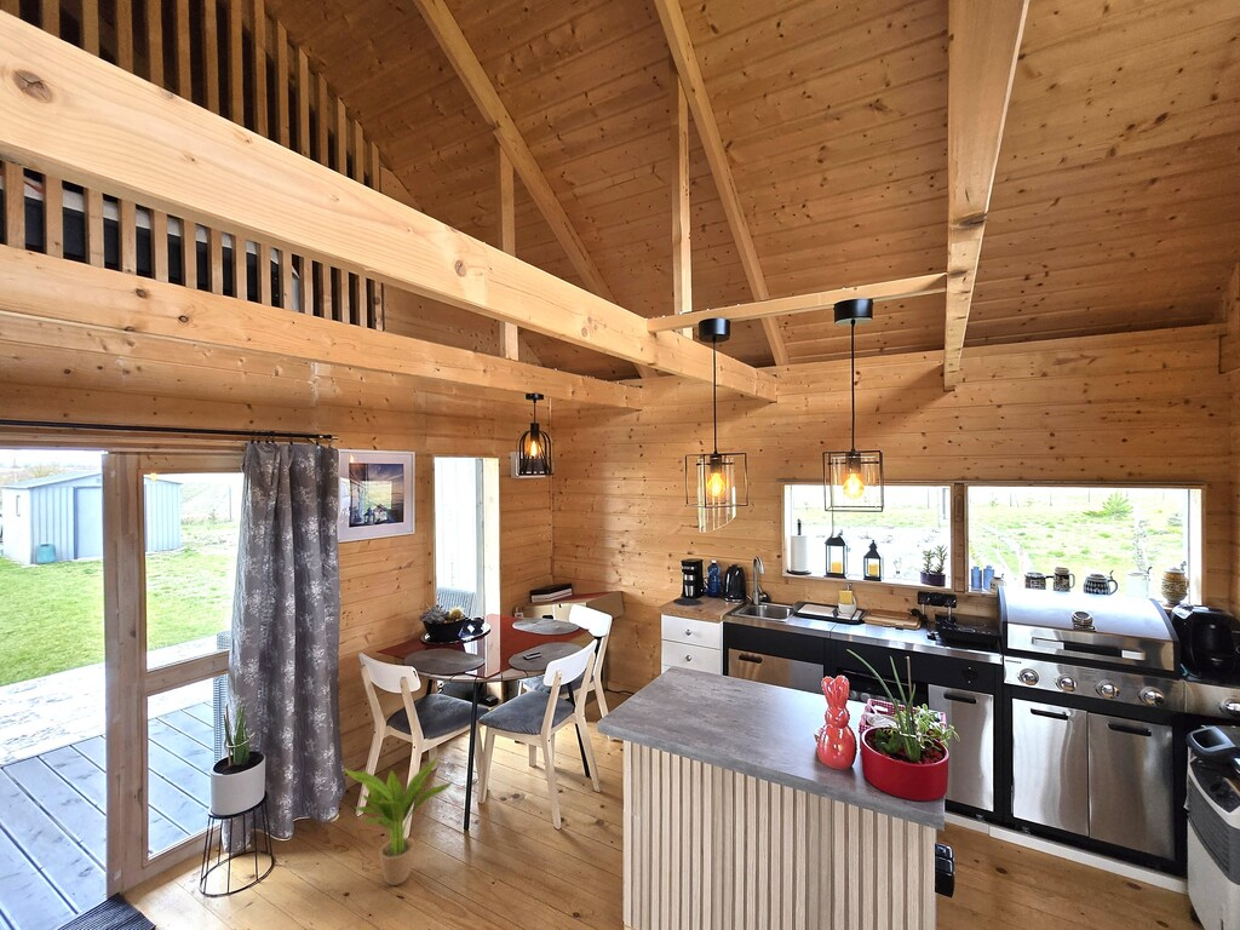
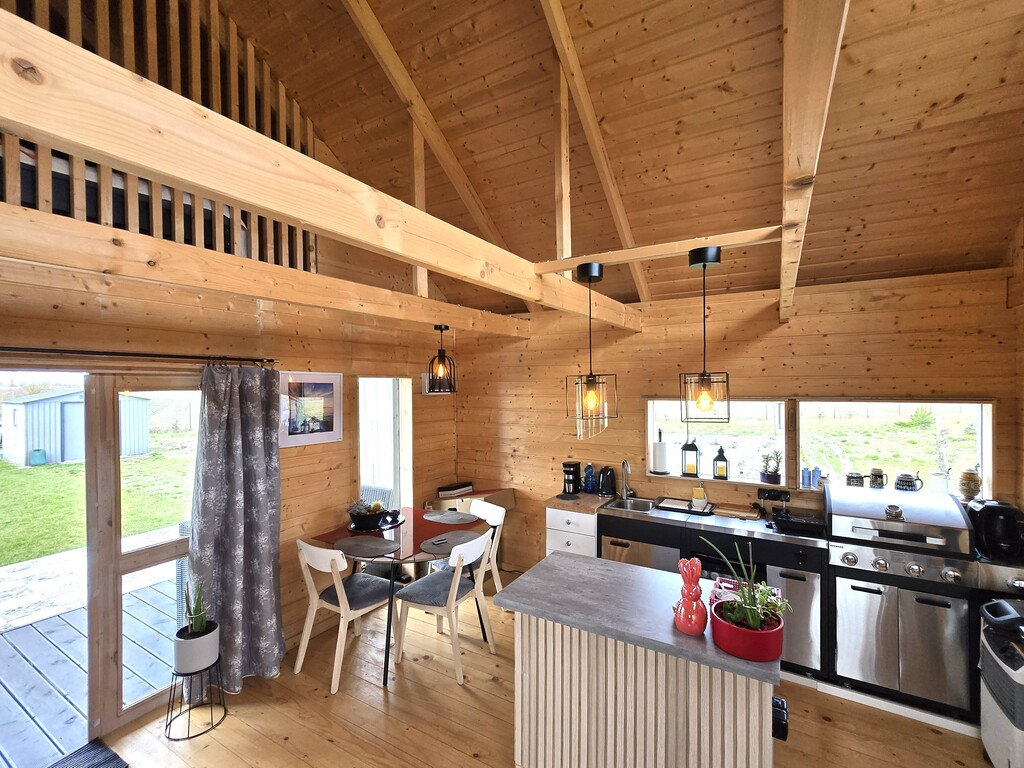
- potted plant (394, 823)
